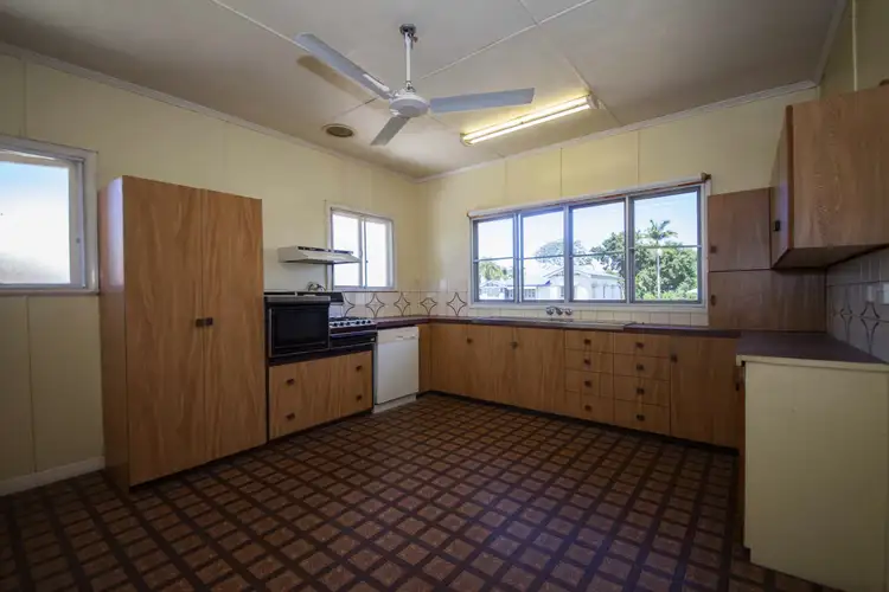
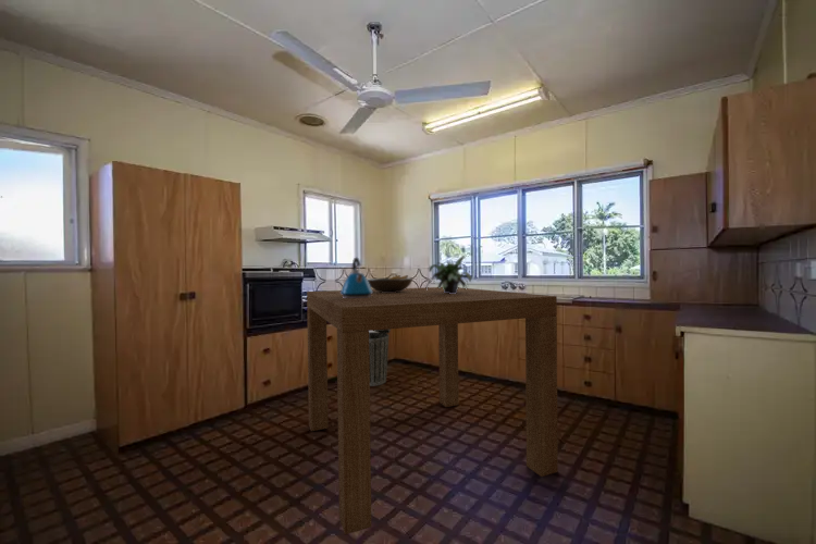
+ trash can (371, 347)
+ potted plant (453, 274)
+ kettle (356, 276)
+ table (440, 369)
+ fruit bowl (390, 283)
